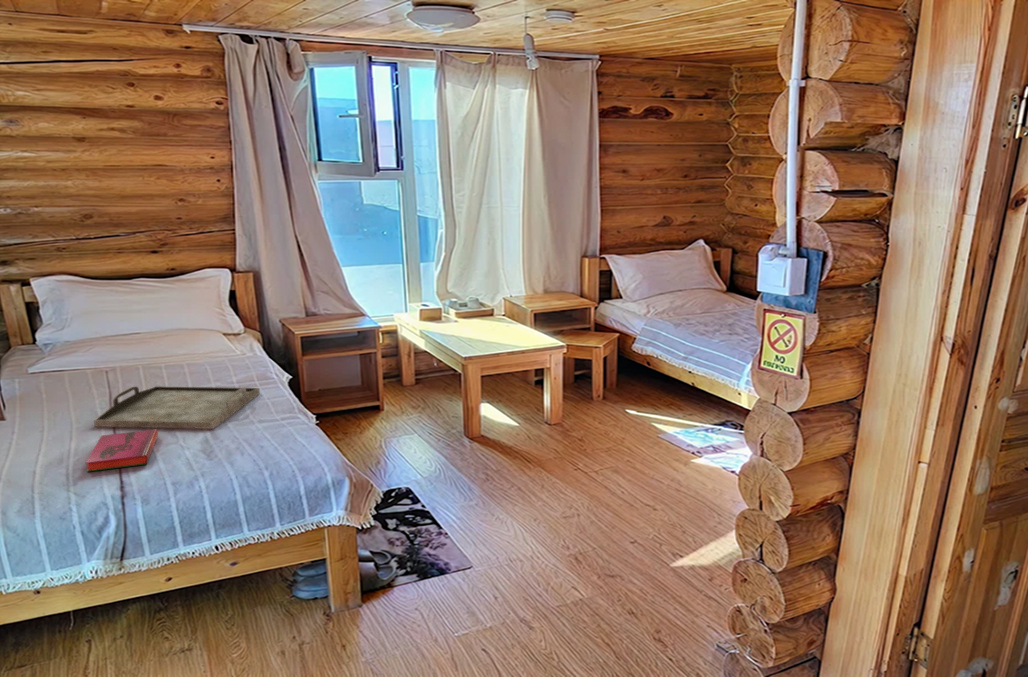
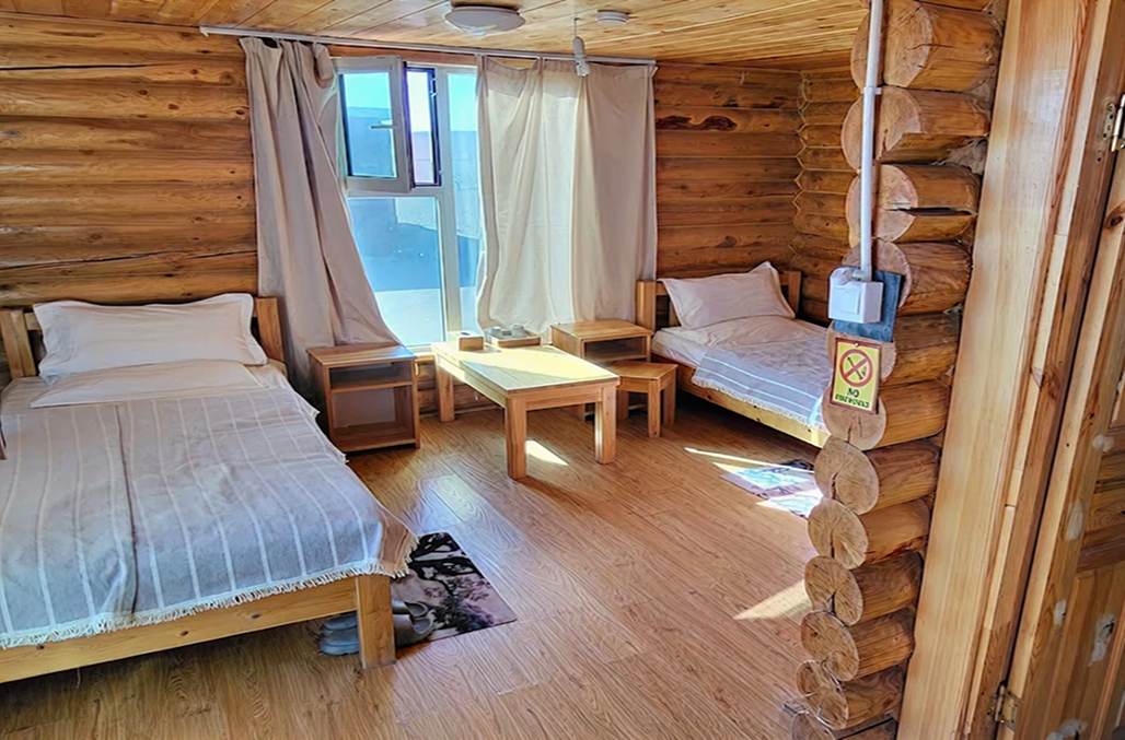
- serving tray (181, 400)
- hardback book (124, 449)
